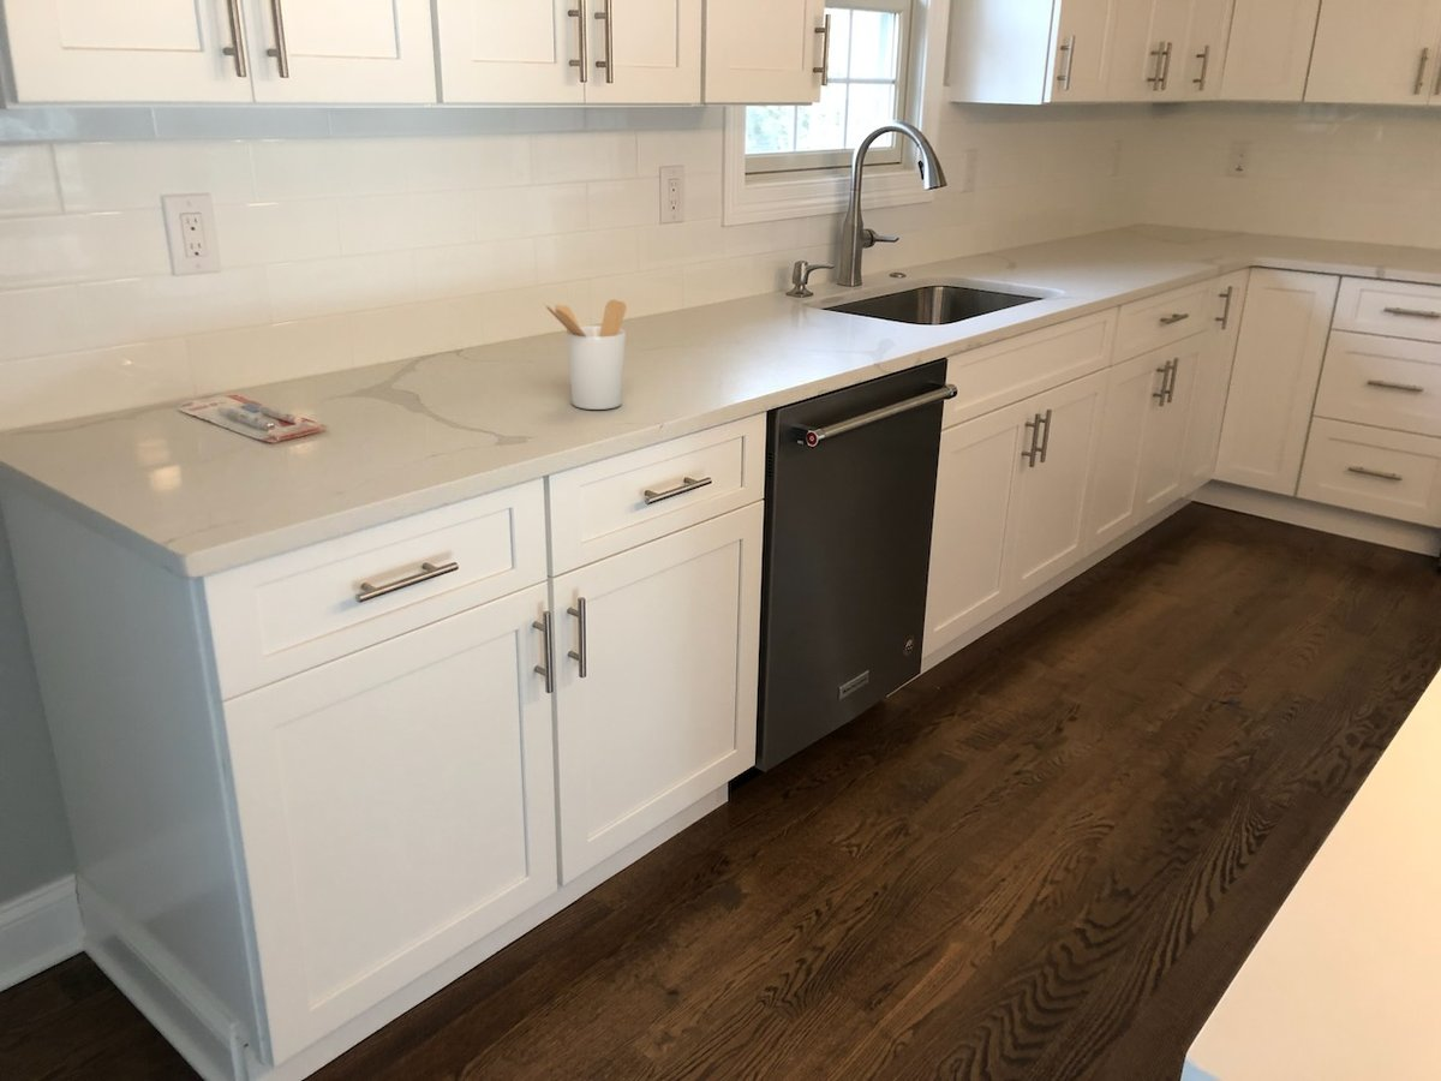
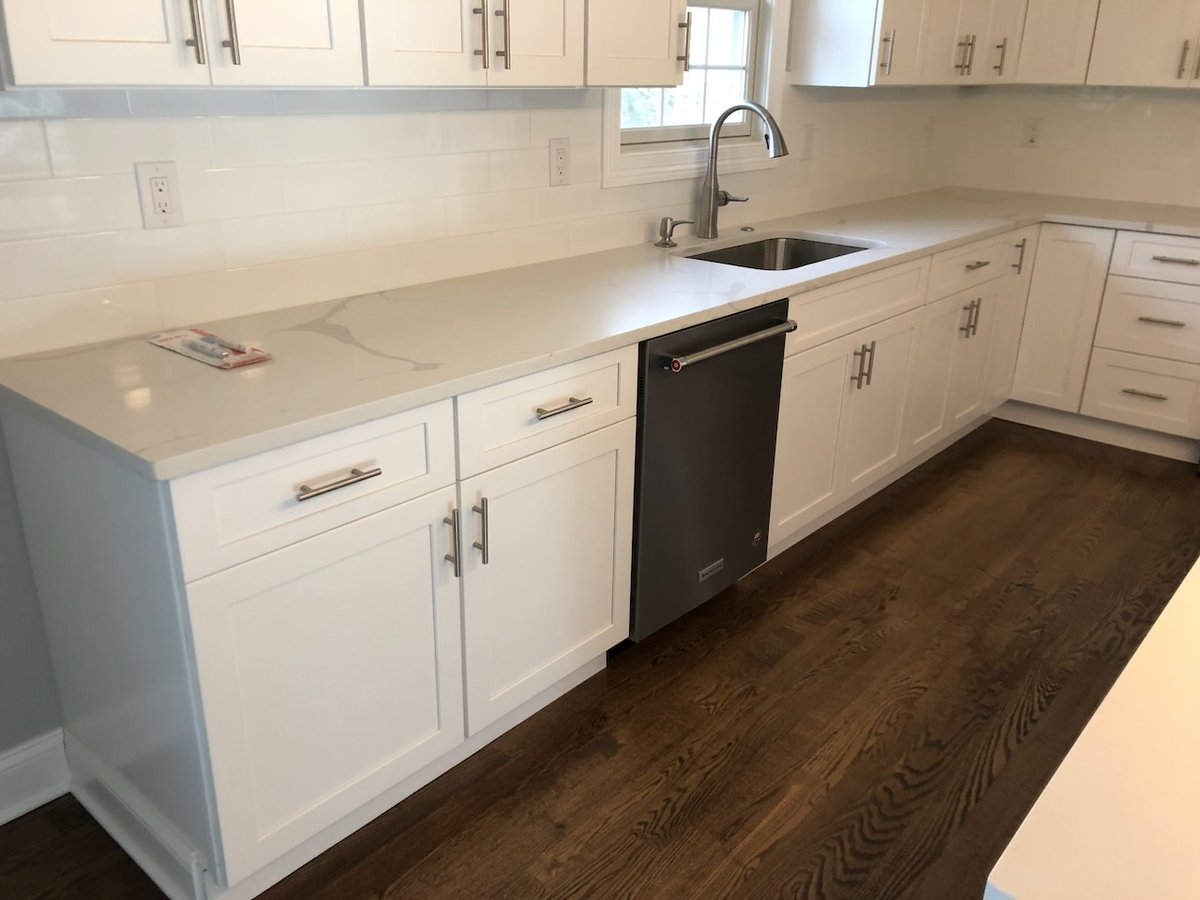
- utensil holder (584, 352)
